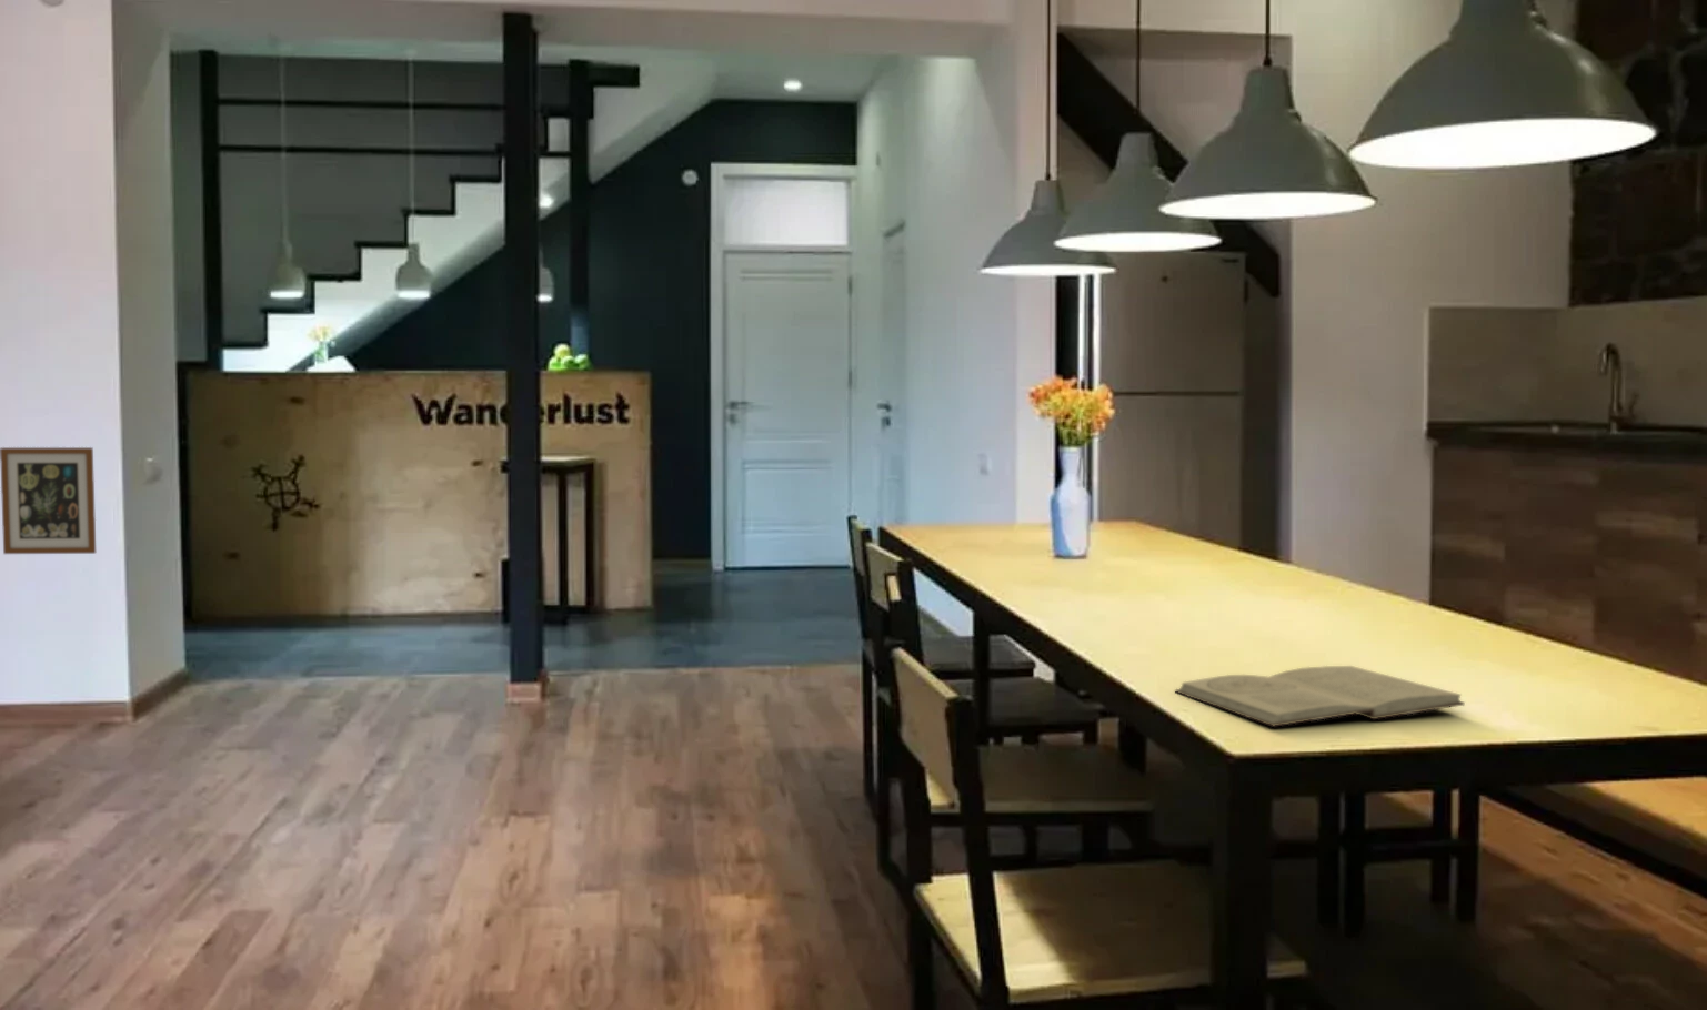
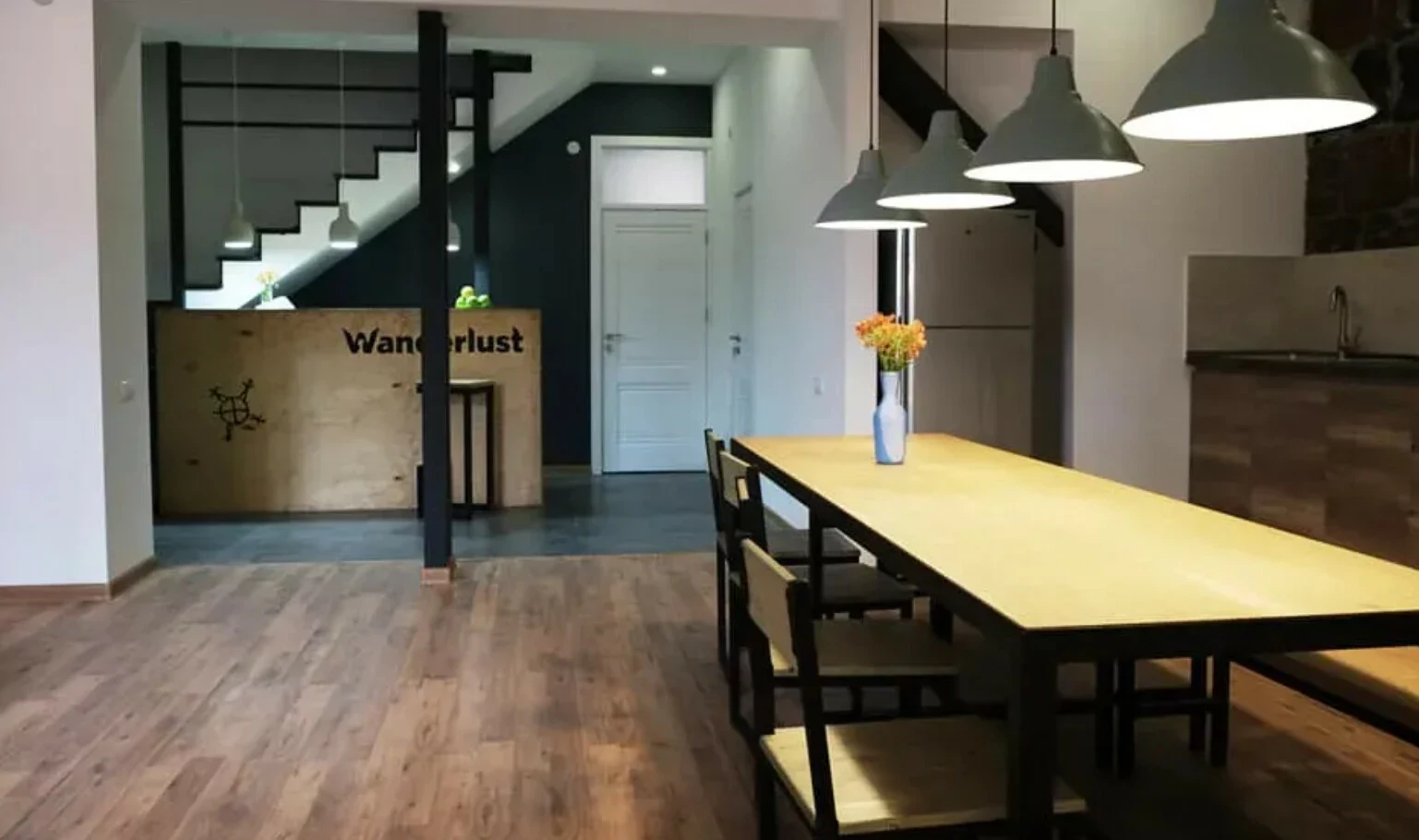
- wall art (48, 500)
- book (1314, 693)
